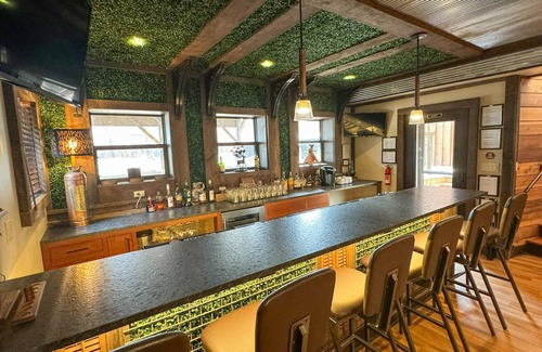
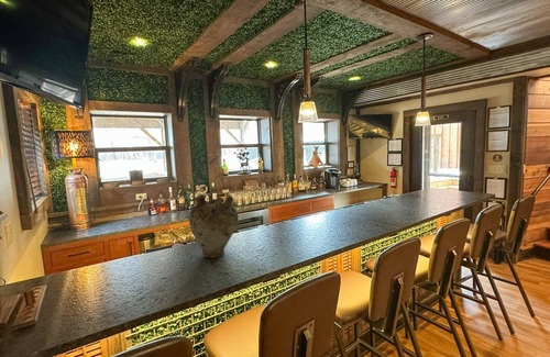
+ vase (213, 225)
